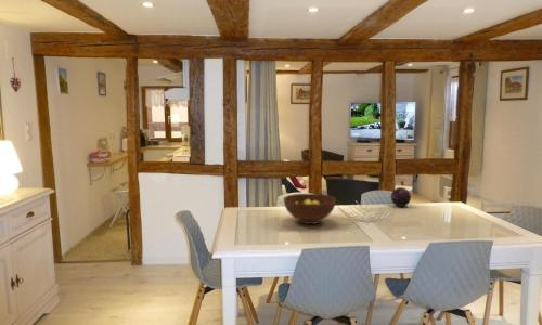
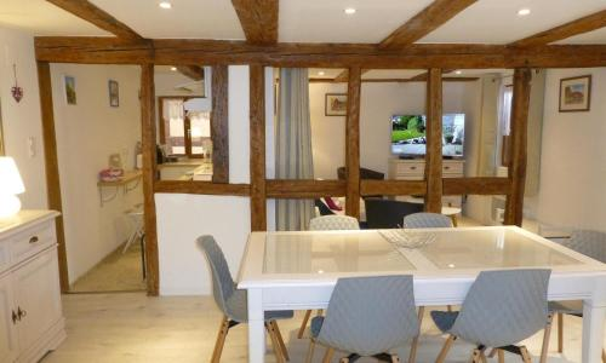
- decorative orb (400, 196)
- fruit bowl (309, 210)
